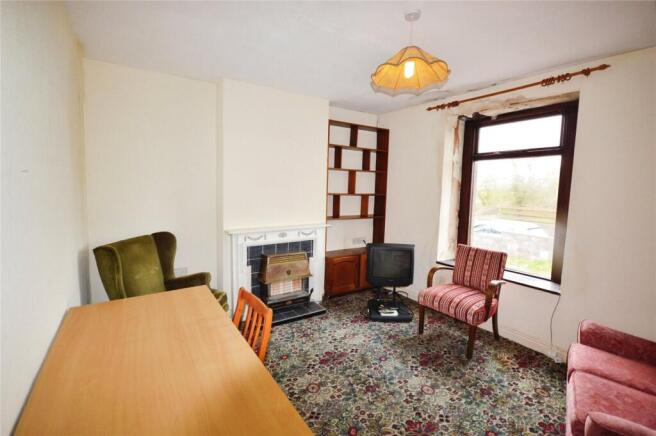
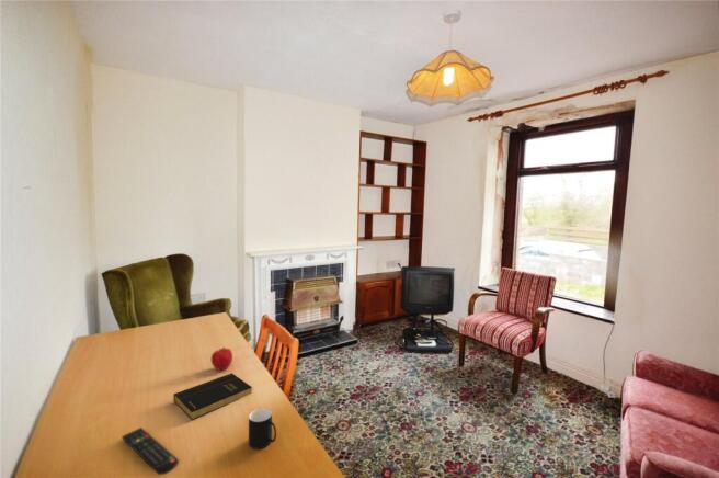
+ fruit (221, 357)
+ cup (263, 430)
+ remote control (149, 449)
+ book (212, 394)
